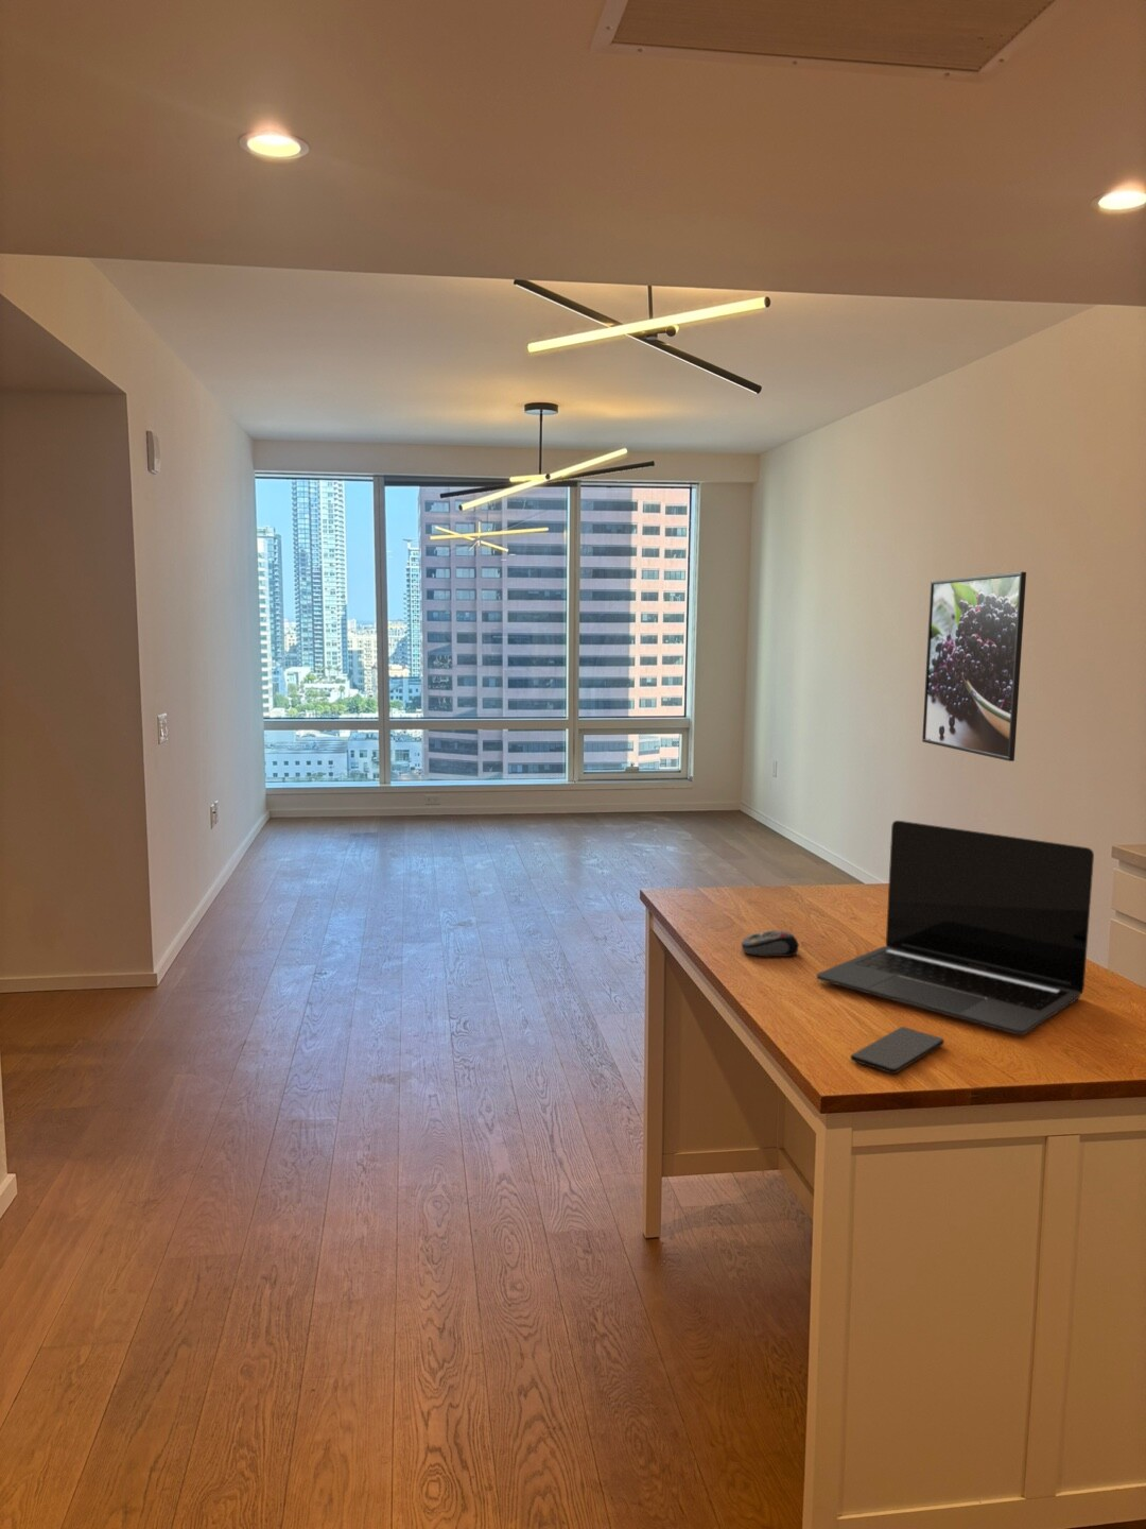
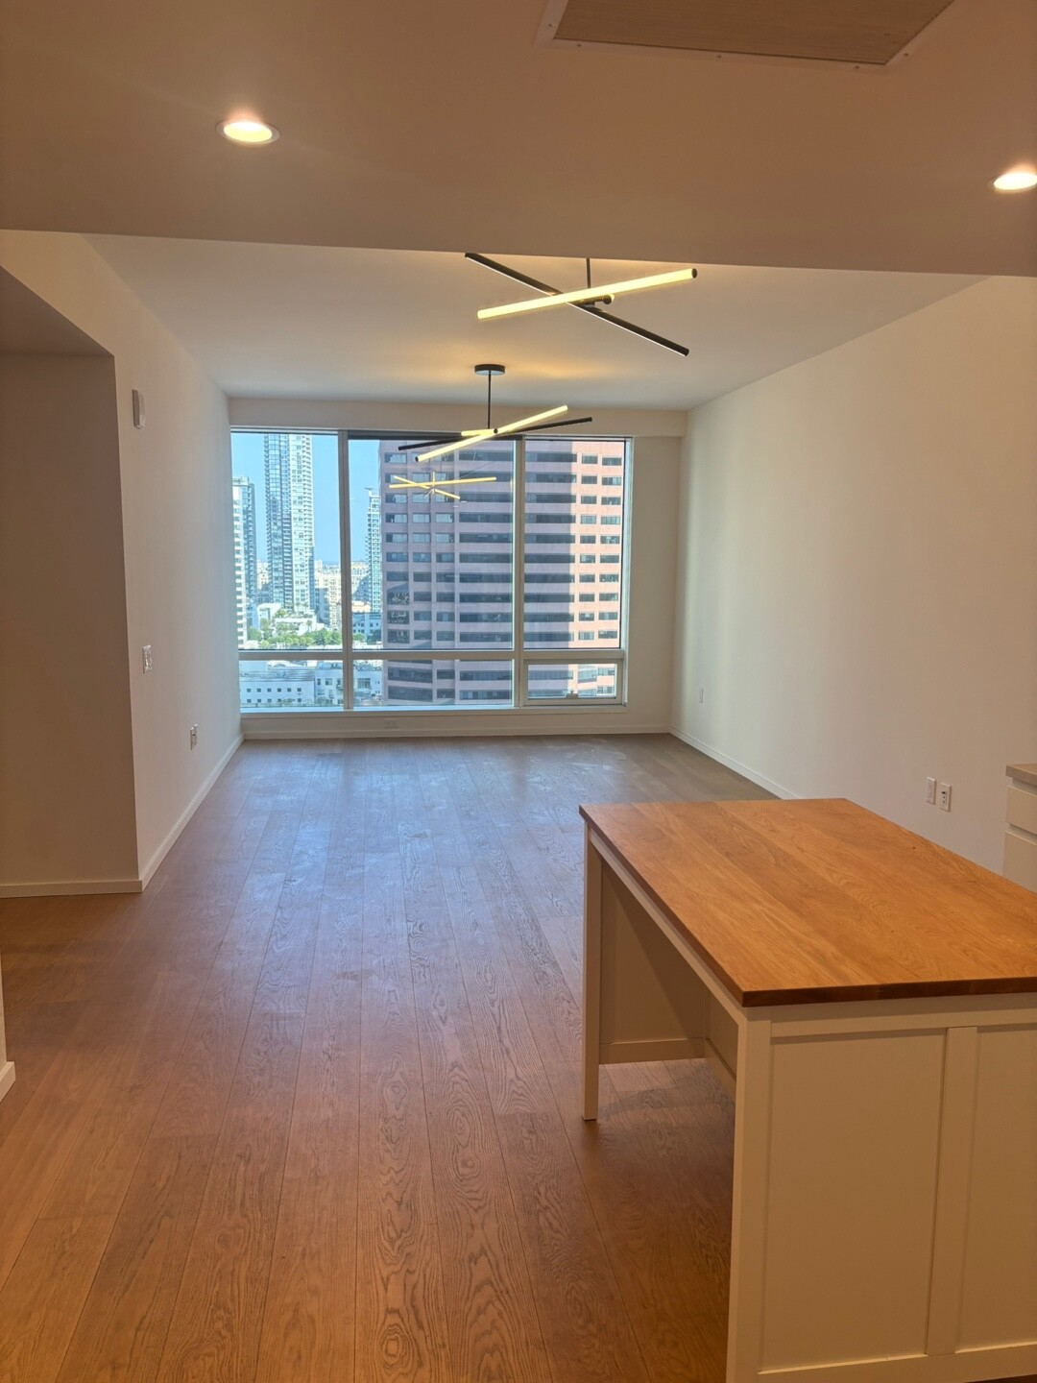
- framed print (969, 665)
- smartphone (898, 1049)
- computer mouse (769, 940)
- laptop (950, 916)
